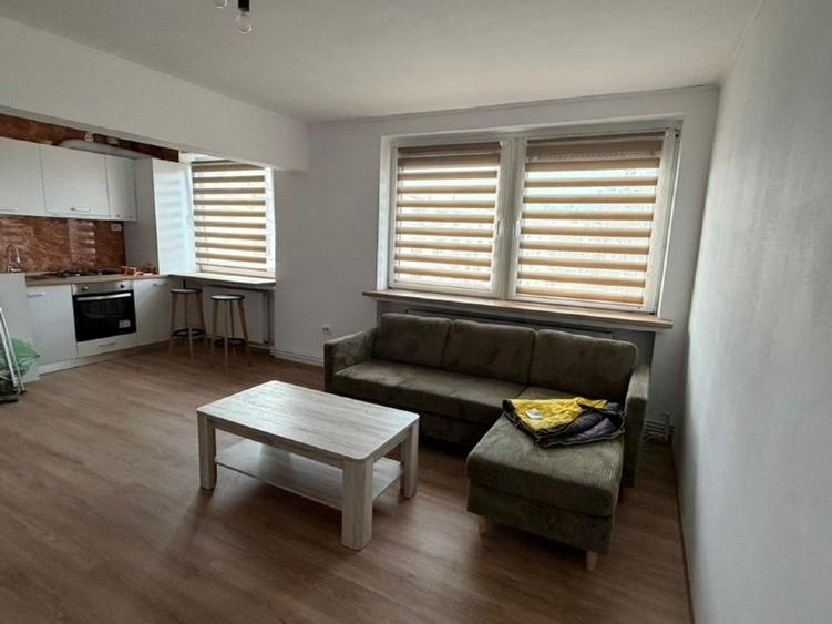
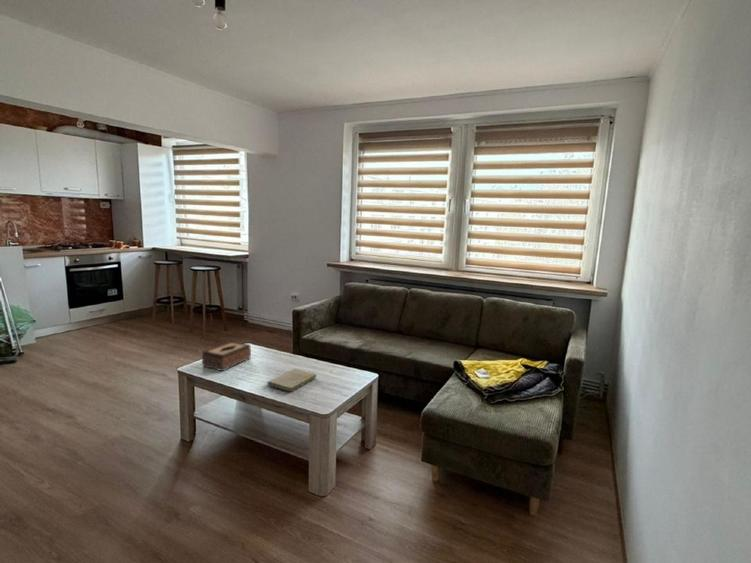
+ tissue box (227, 355)
+ book (292, 379)
